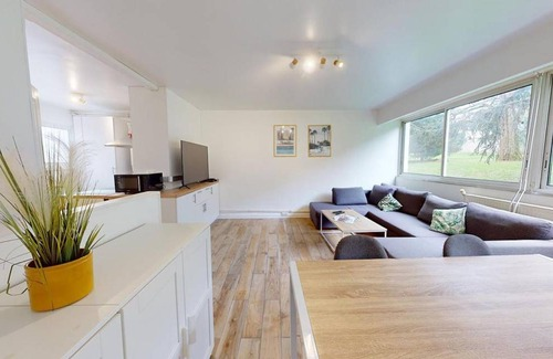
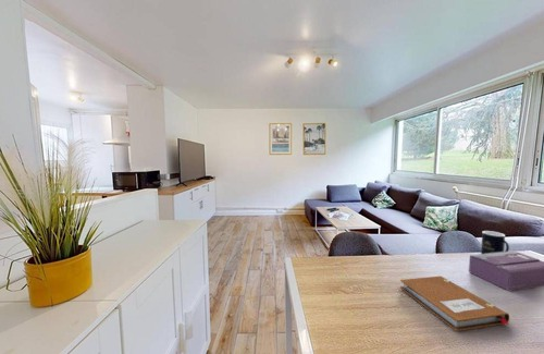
+ notebook (449, 300)
+ mug (496, 244)
+ tissue box (511, 268)
